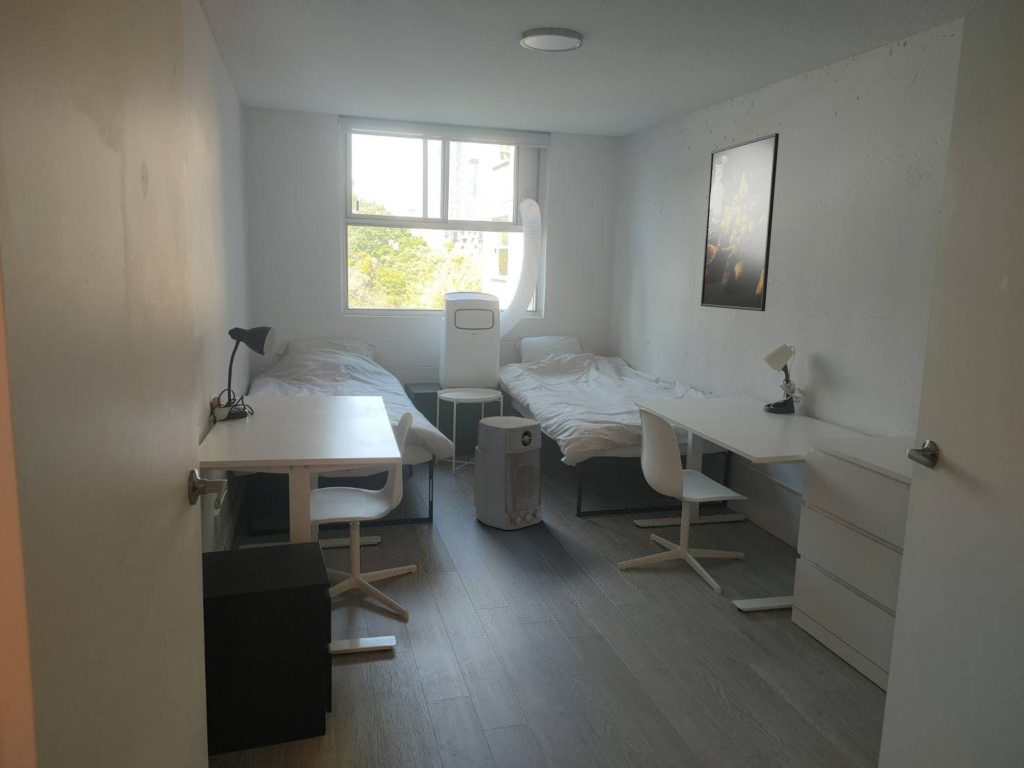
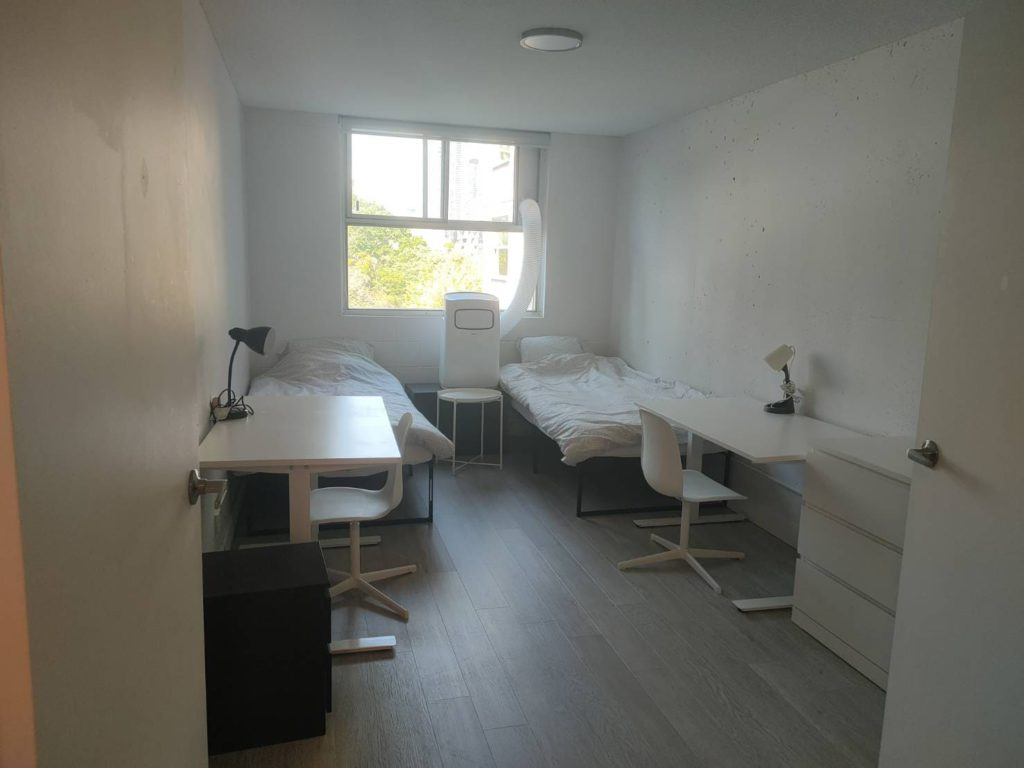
- air purifier (506, 470)
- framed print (736, 227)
